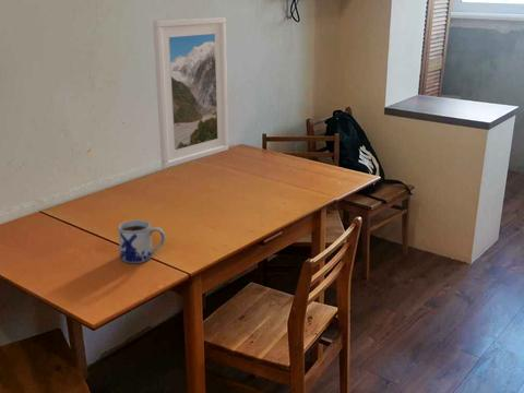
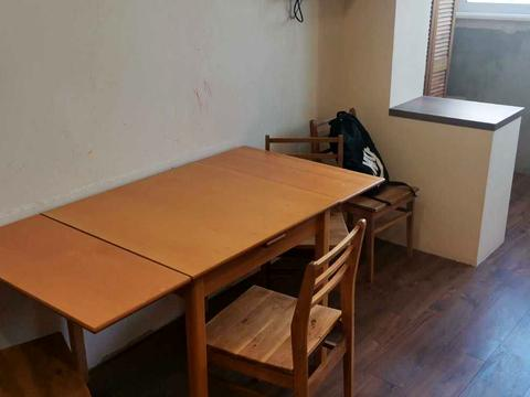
- mug (140, 240)
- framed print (193, 91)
